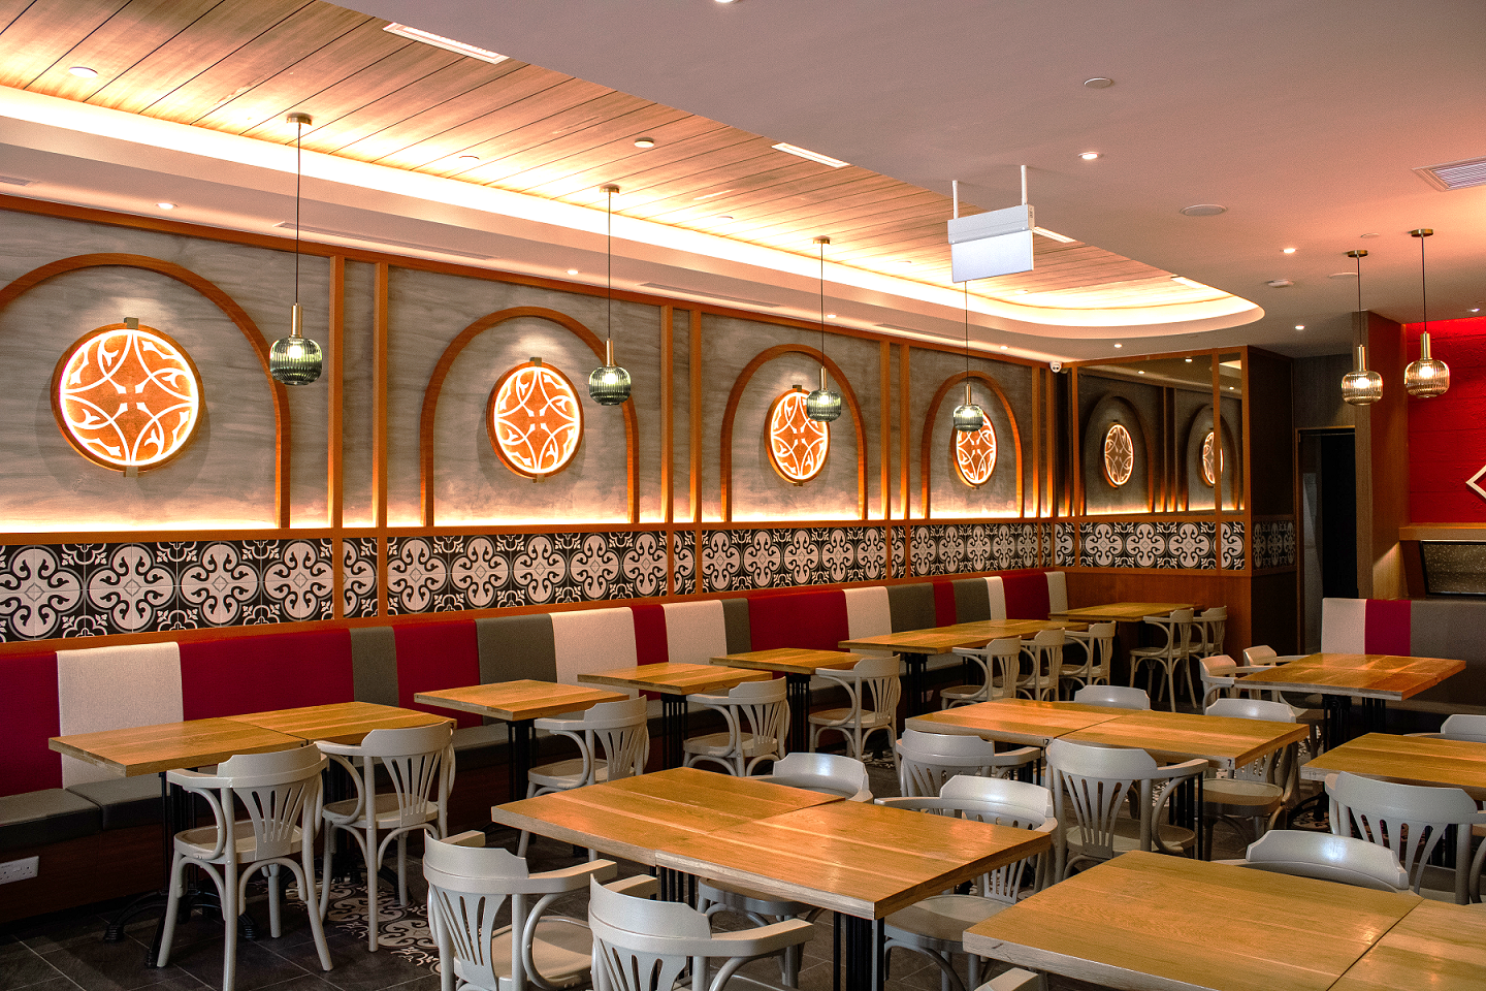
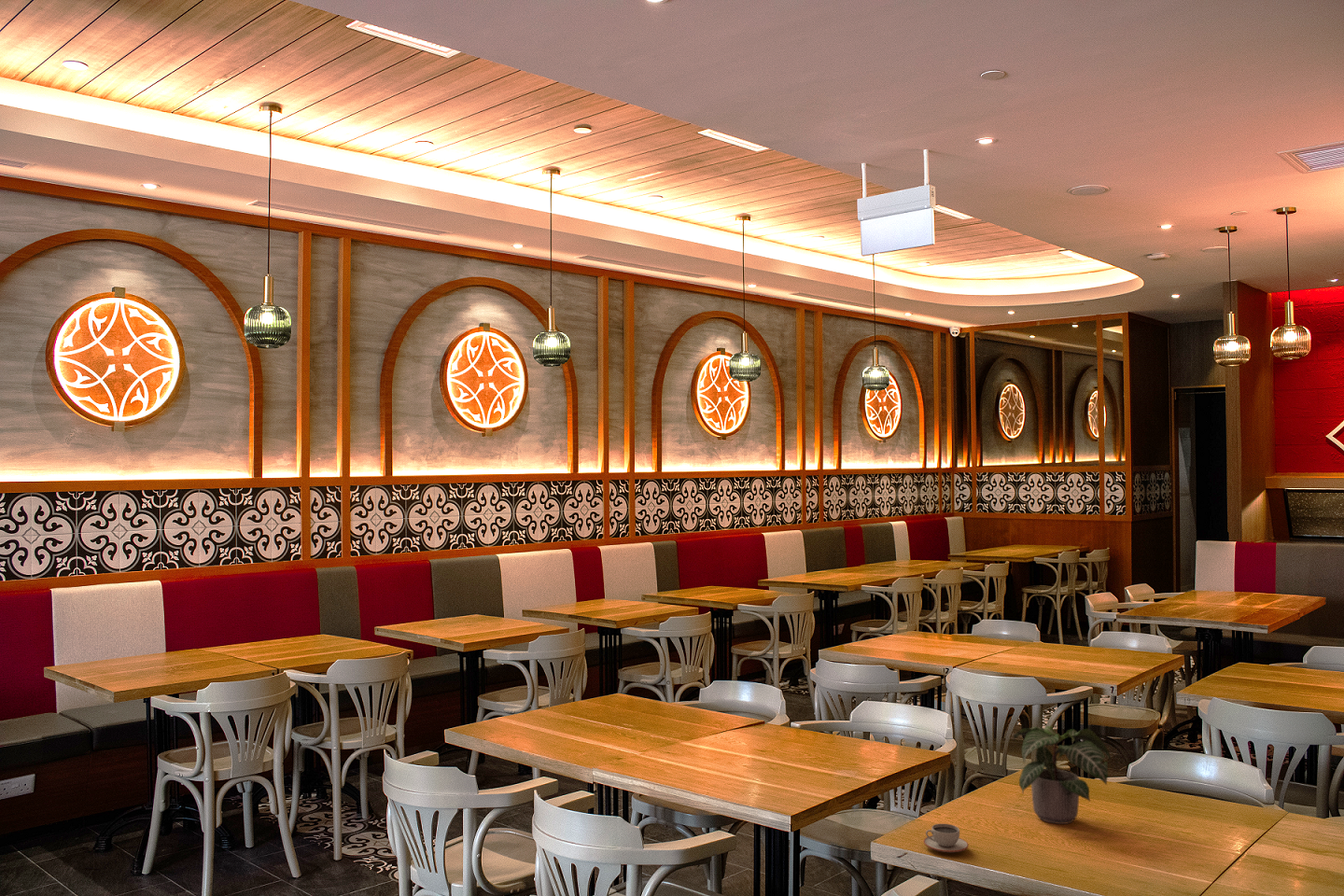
+ teacup (945, 838)
+ potted plant (1058, 774)
